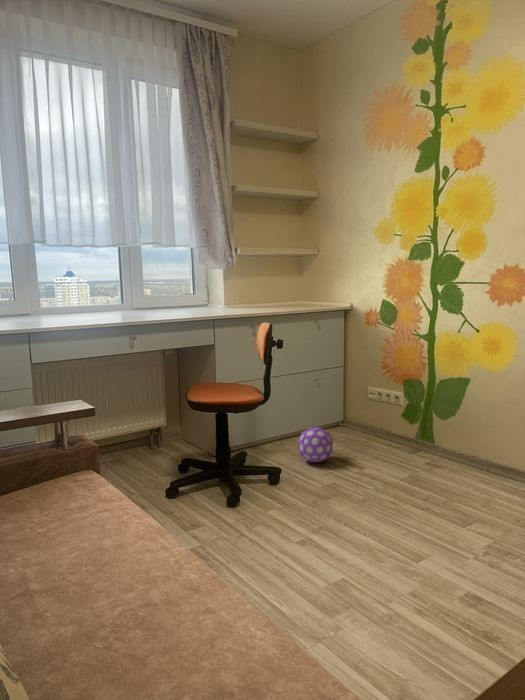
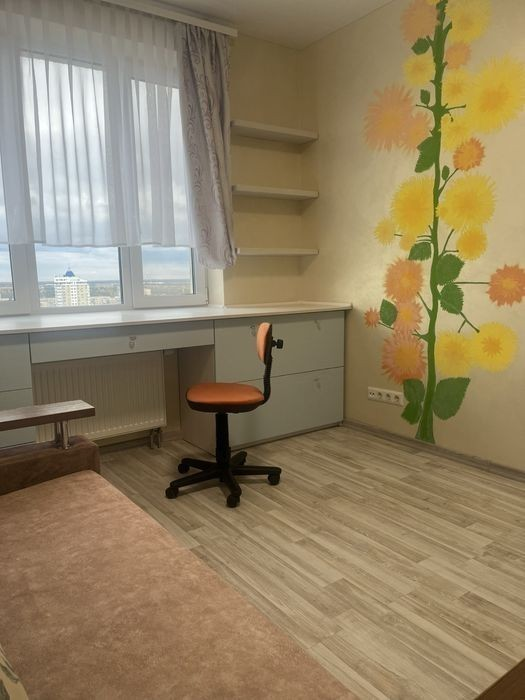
- decorative ball (315, 444)
